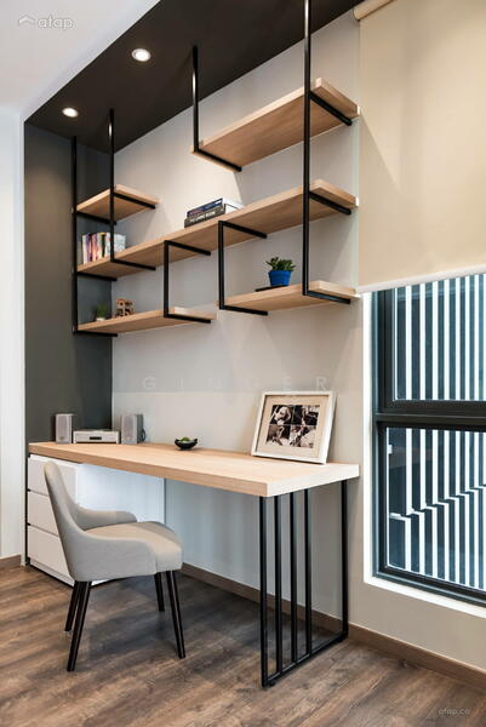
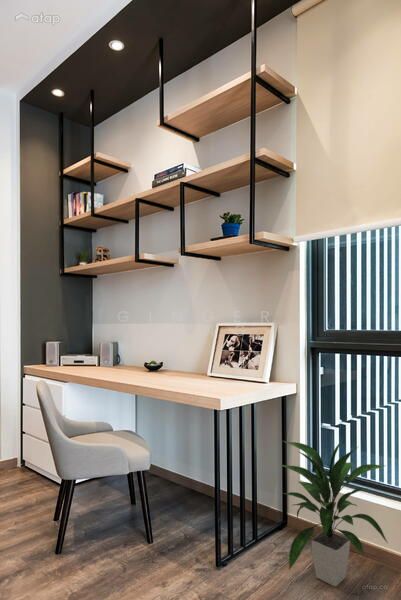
+ indoor plant (325, 506)
